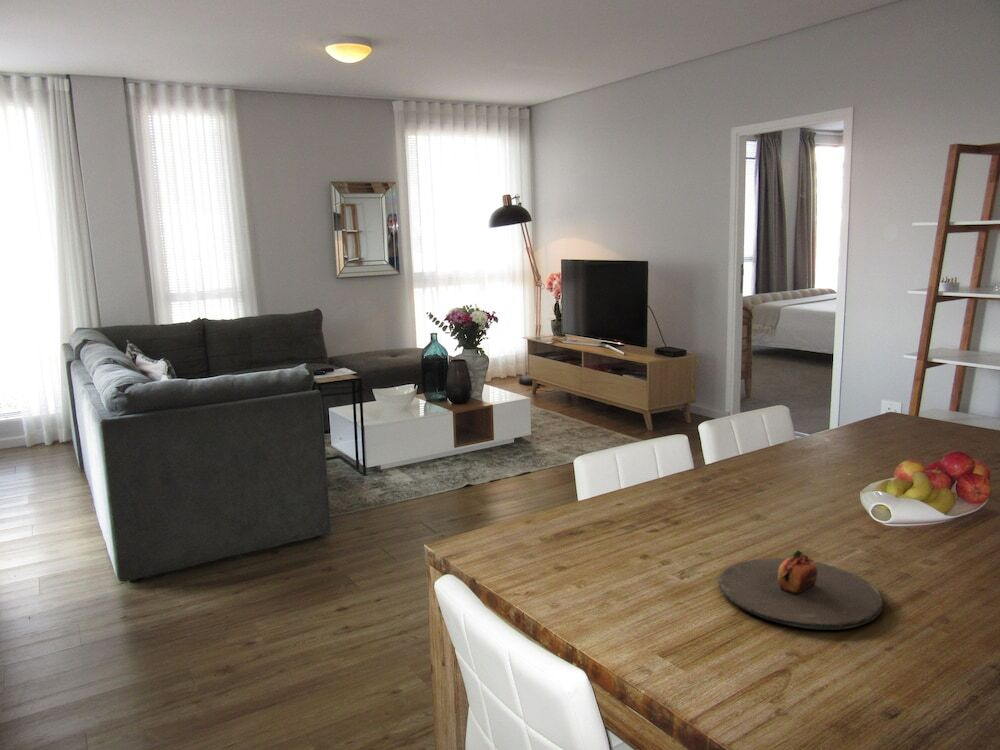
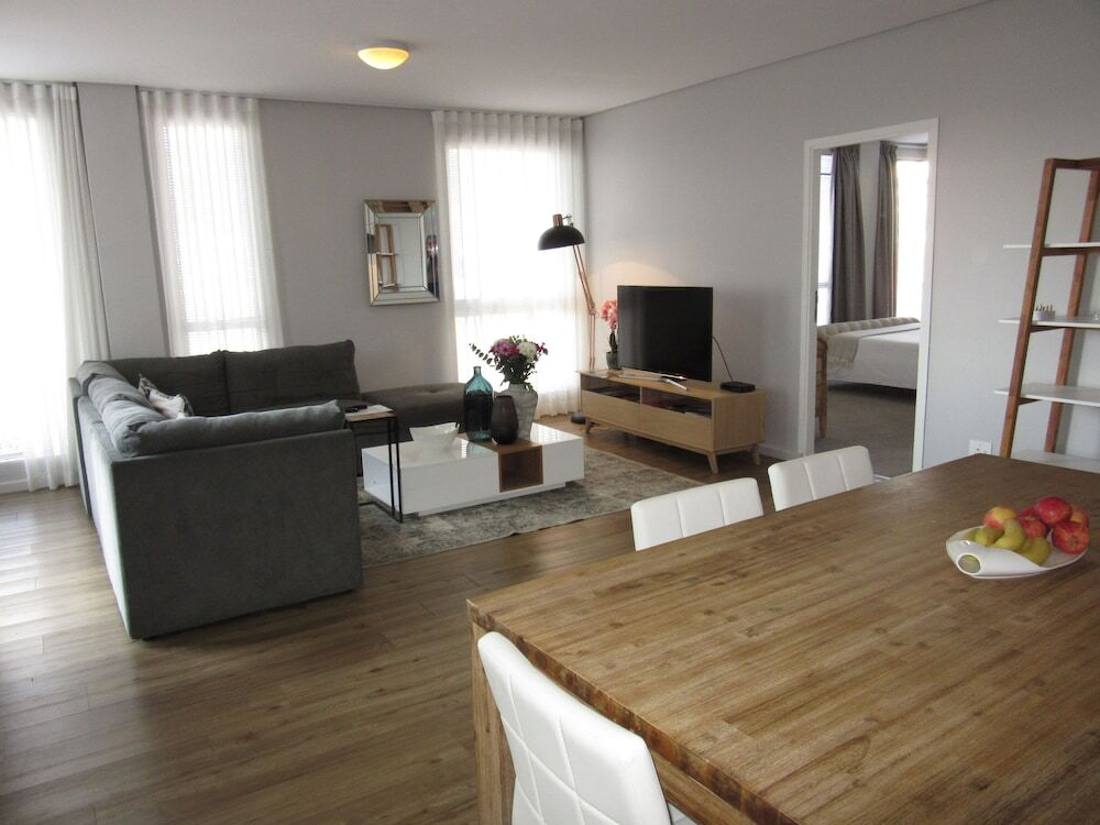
- plate (798, 571)
